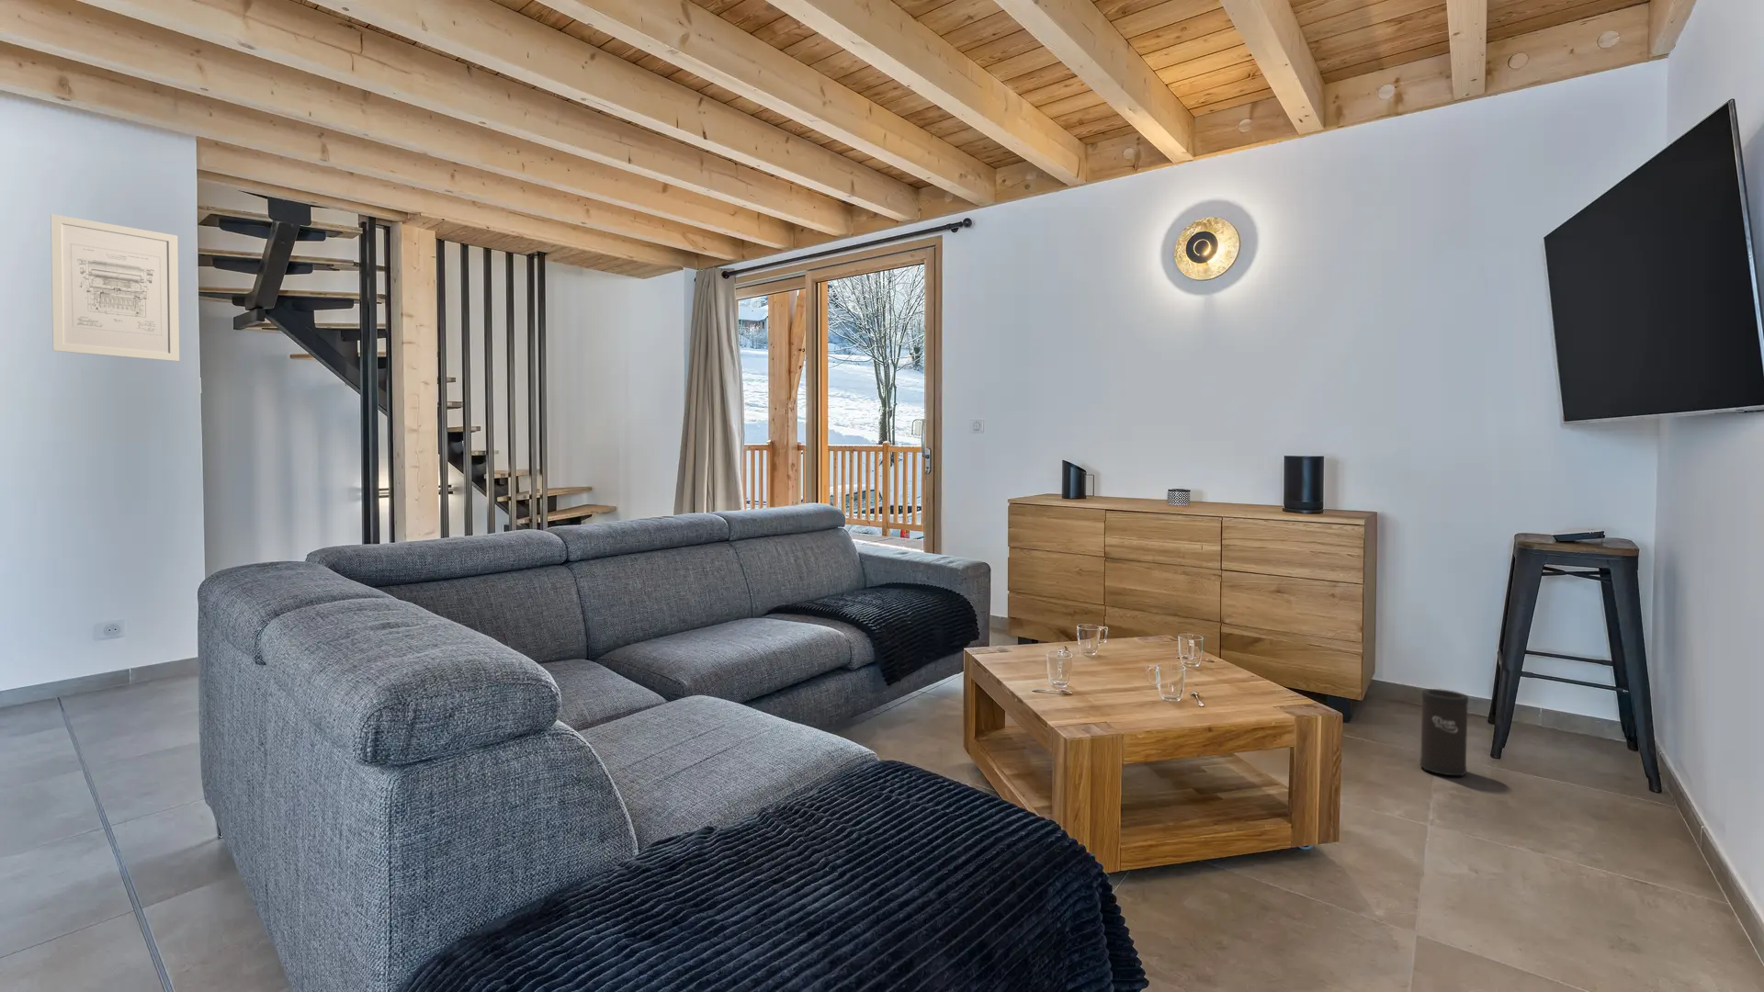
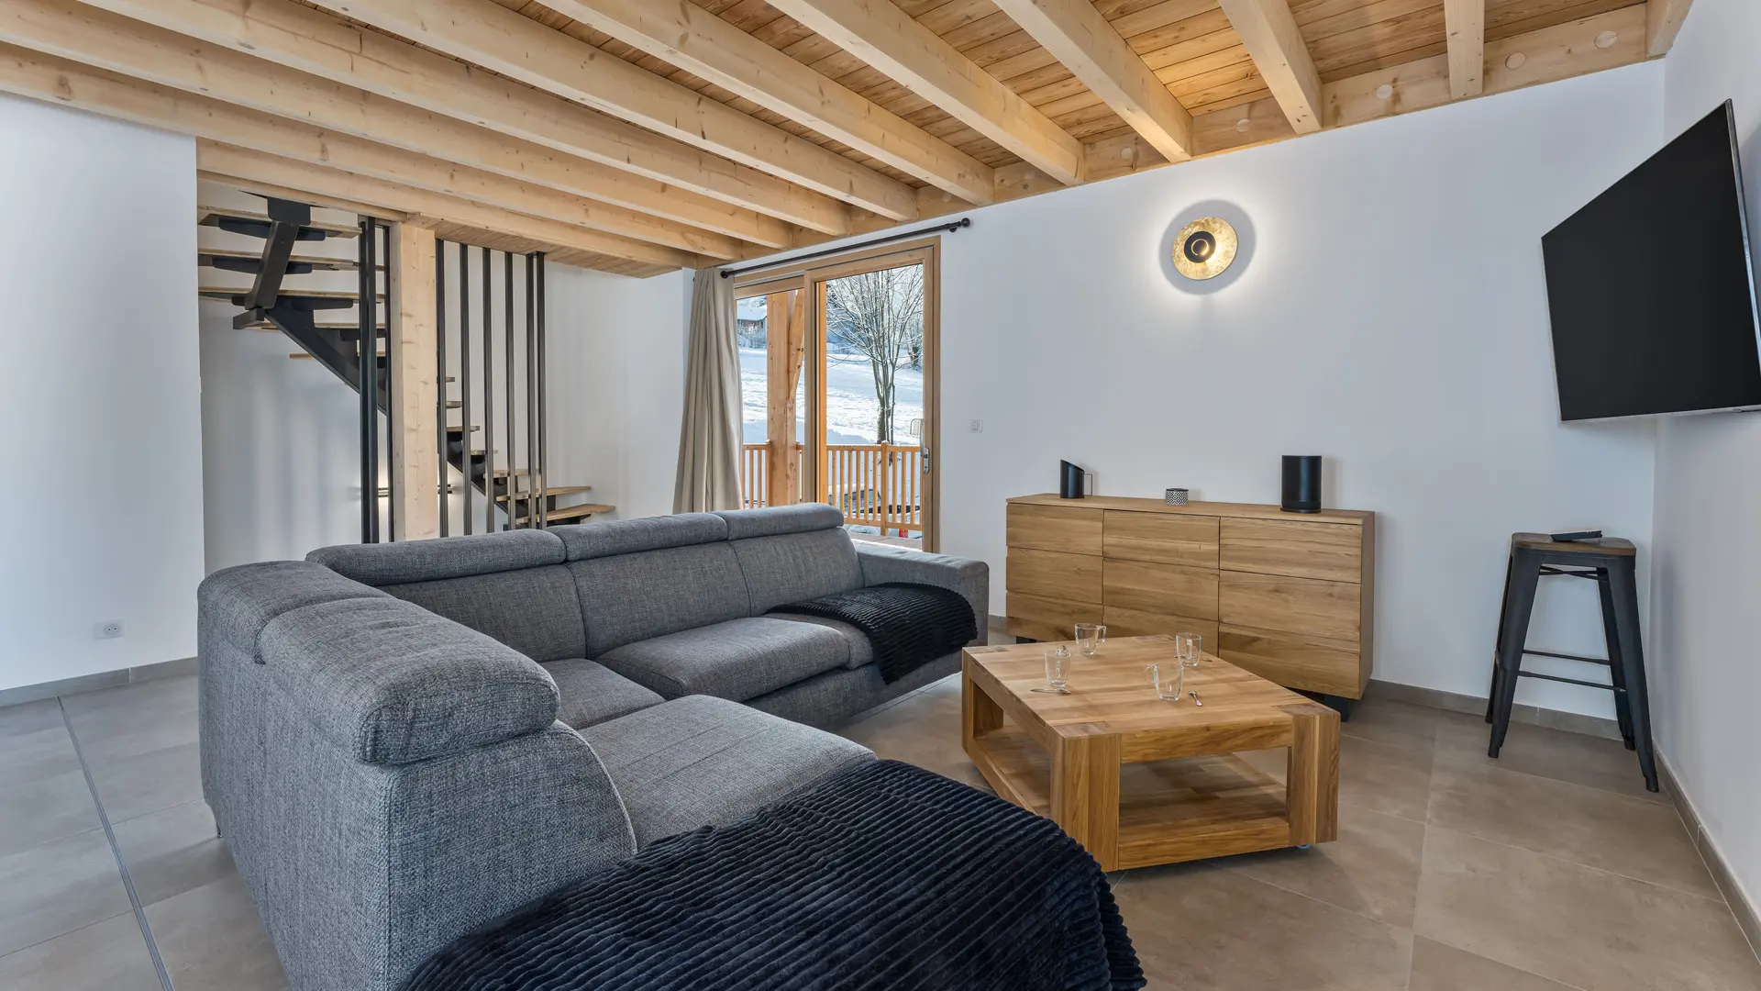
- wall art (118, 291)
- speaker (1443, 732)
